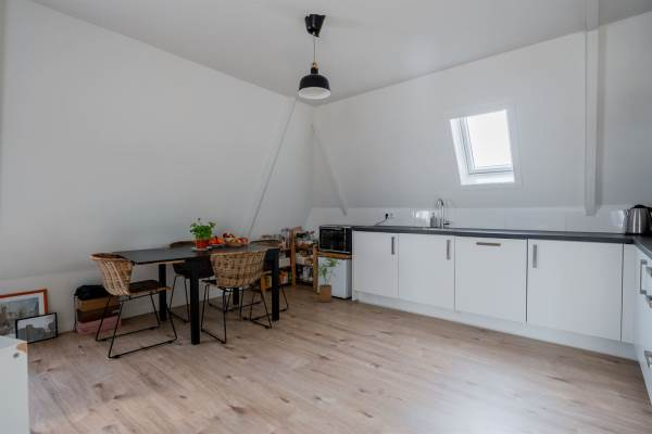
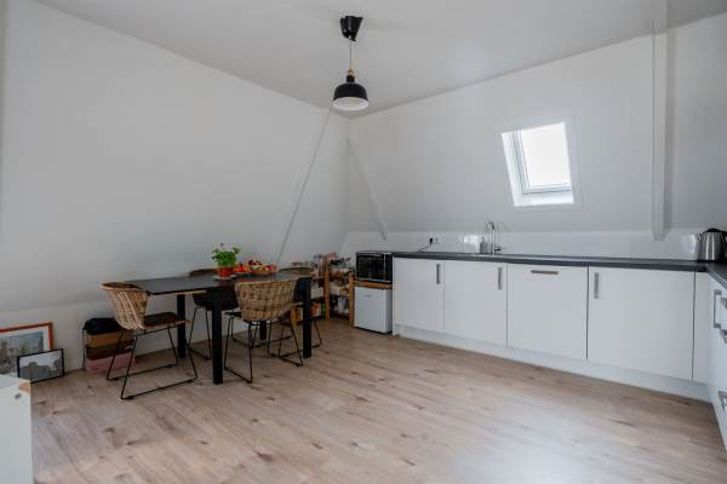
- house plant (325, 279)
